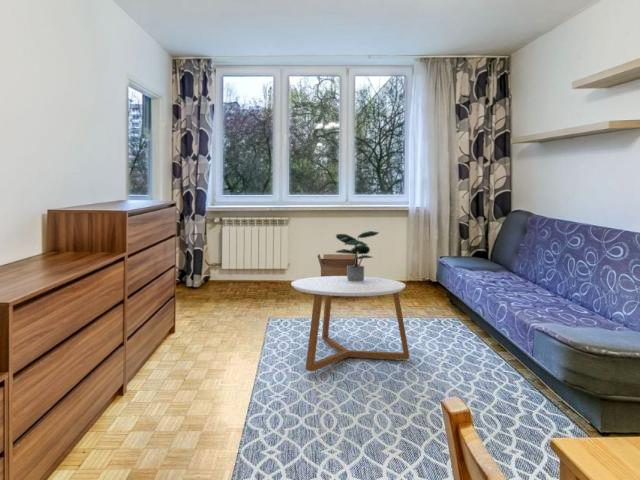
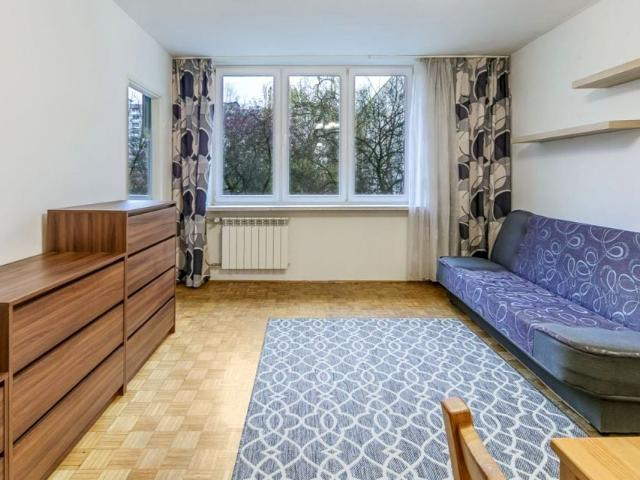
- potted plant (356, 255)
- coffee table (329, 320)
- cardboard box (340, 272)
